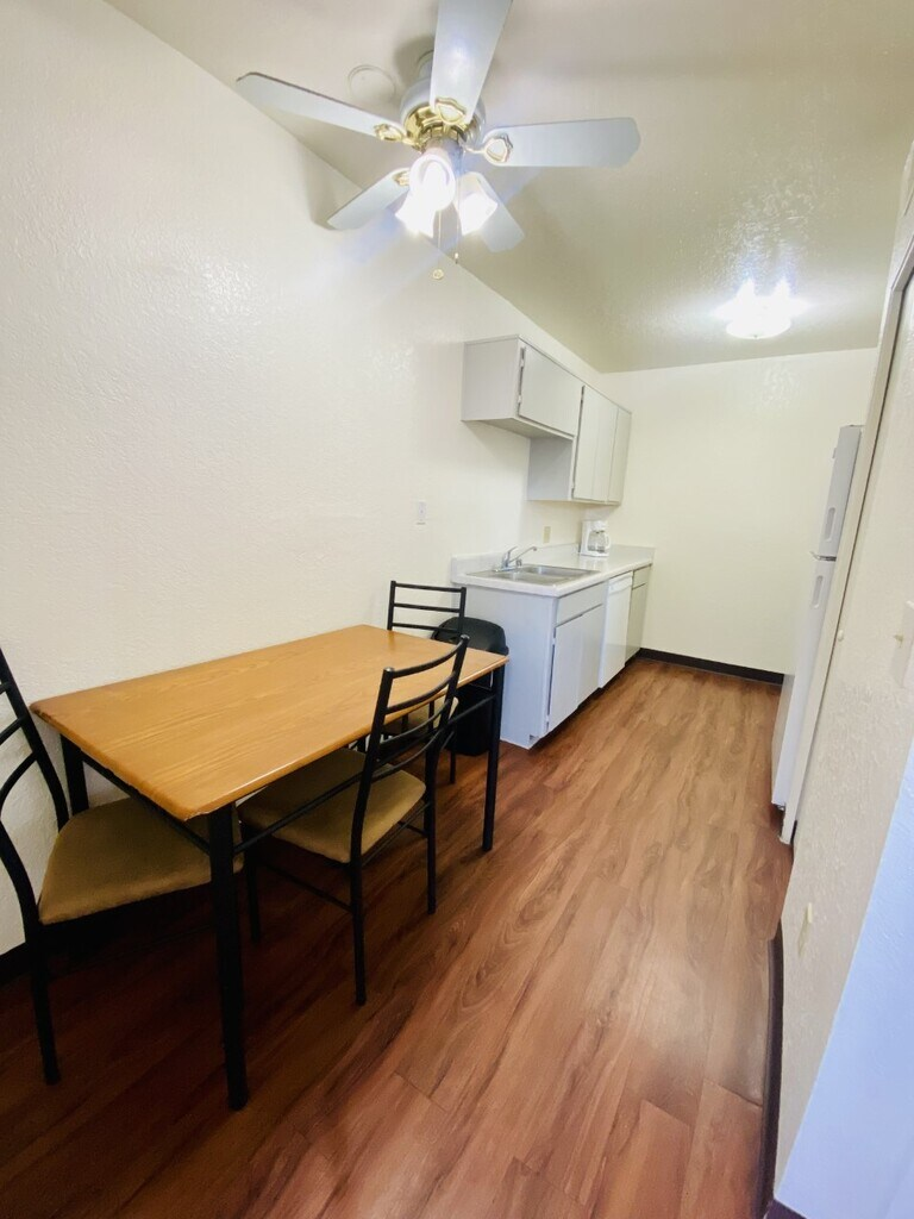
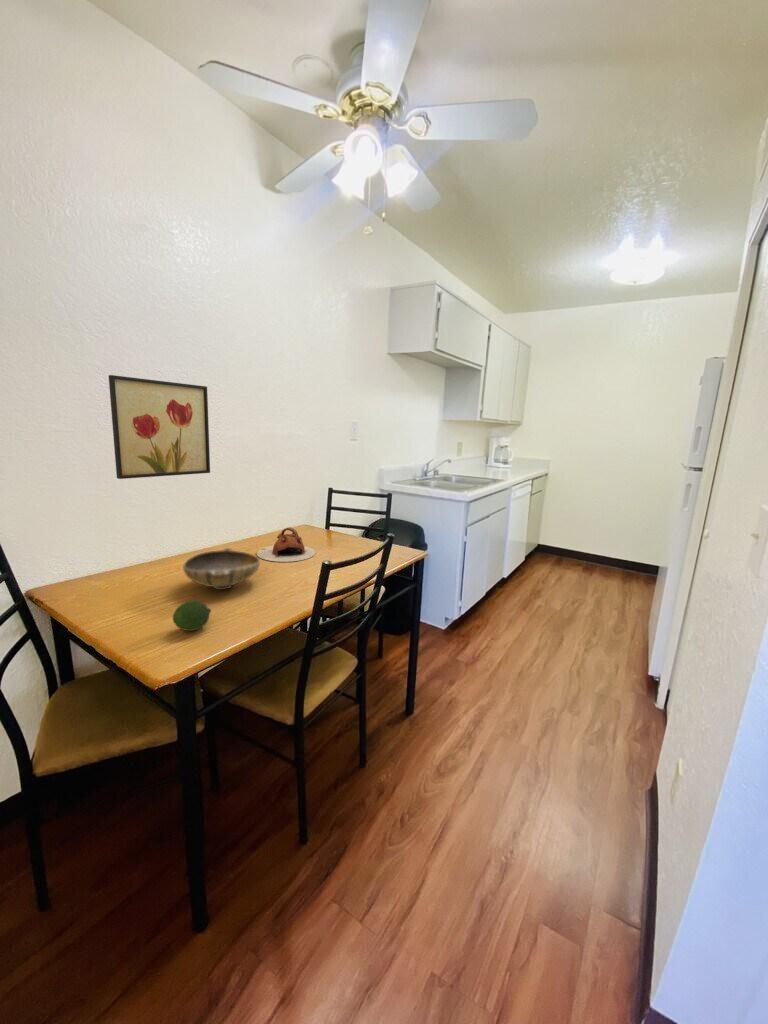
+ fruit (191, 615)
+ bowl (223, 573)
+ teapot (286, 540)
+ wall art (163, 429)
